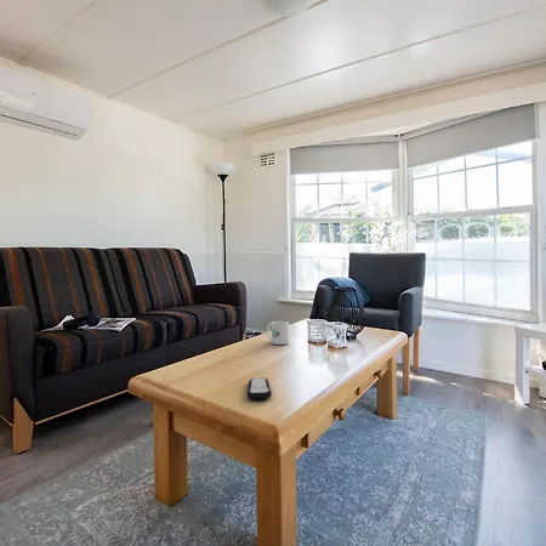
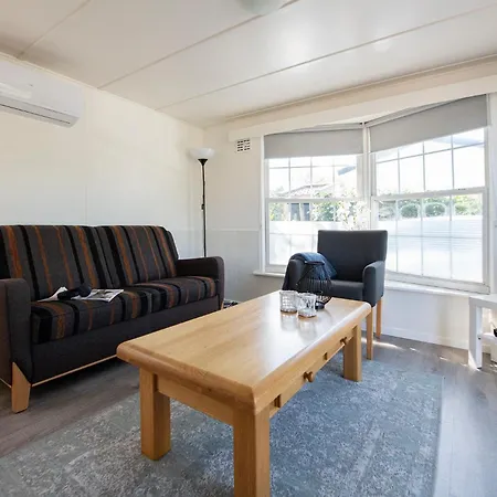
- remote control (258, 387)
- mug (277, 331)
